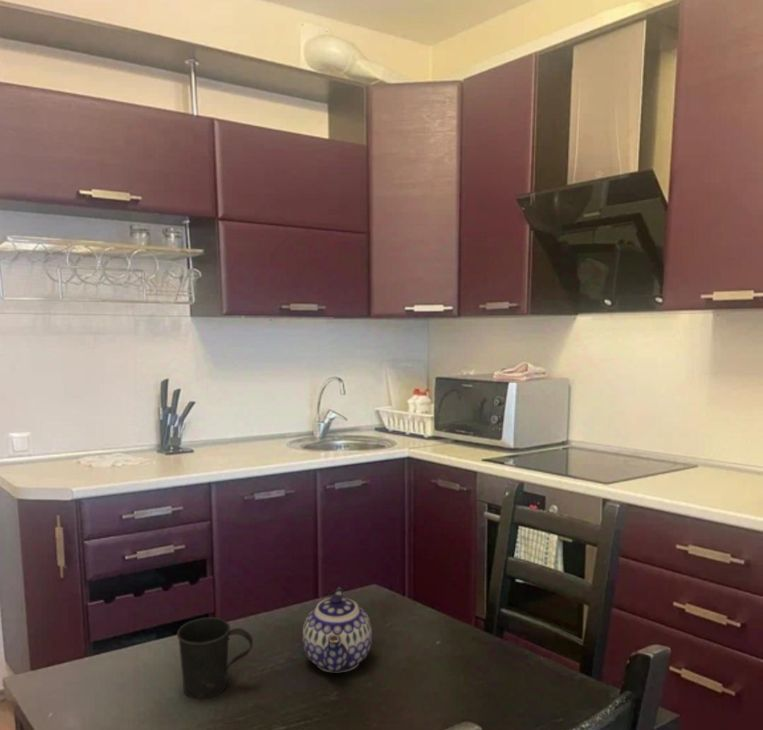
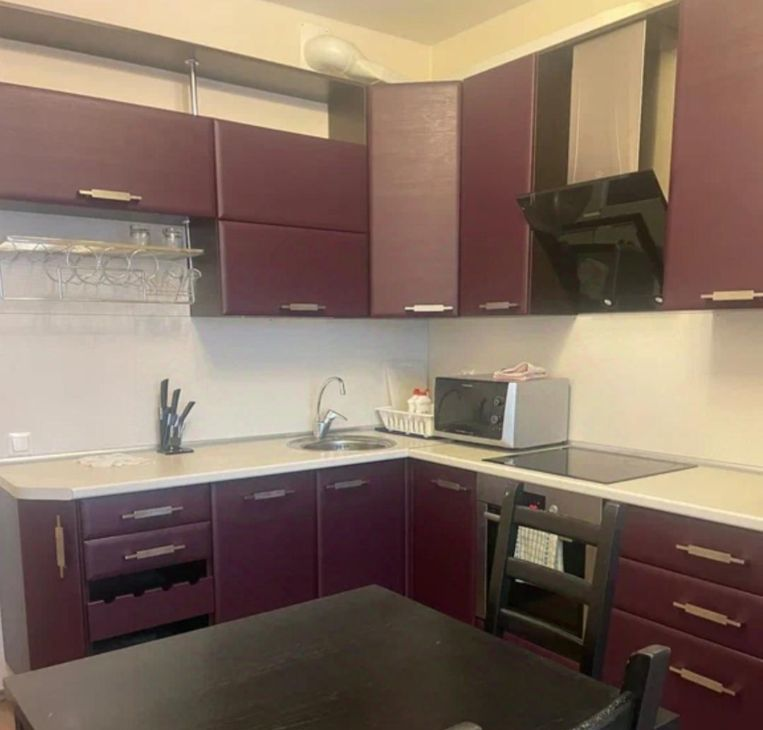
- teapot (337, 627)
- mug (215, 658)
